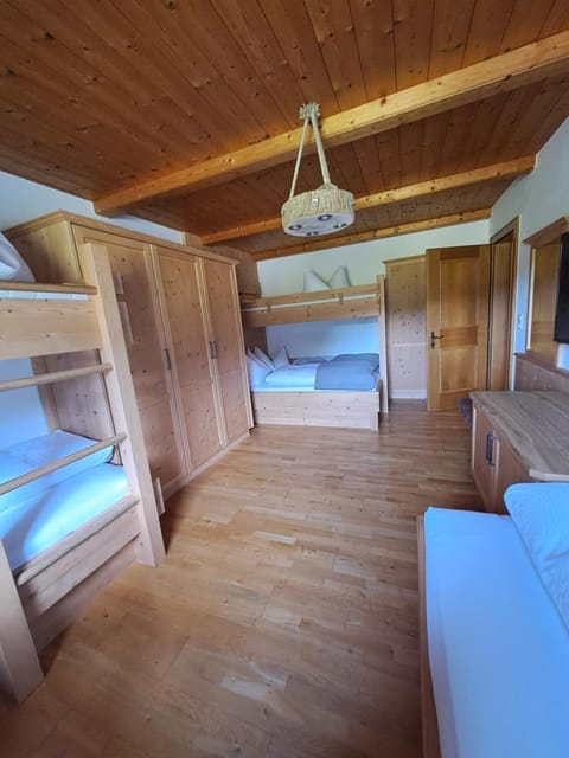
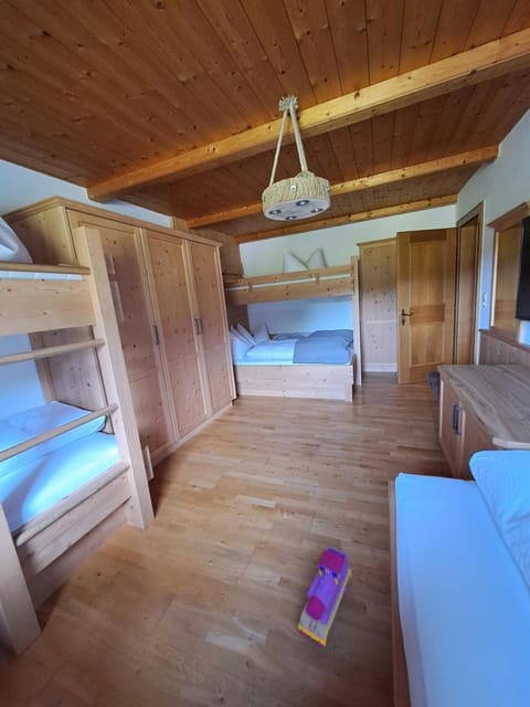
+ toy train (326, 589)
